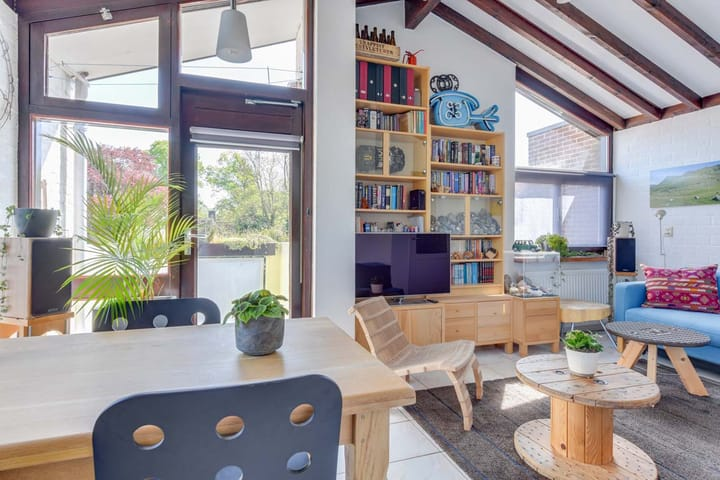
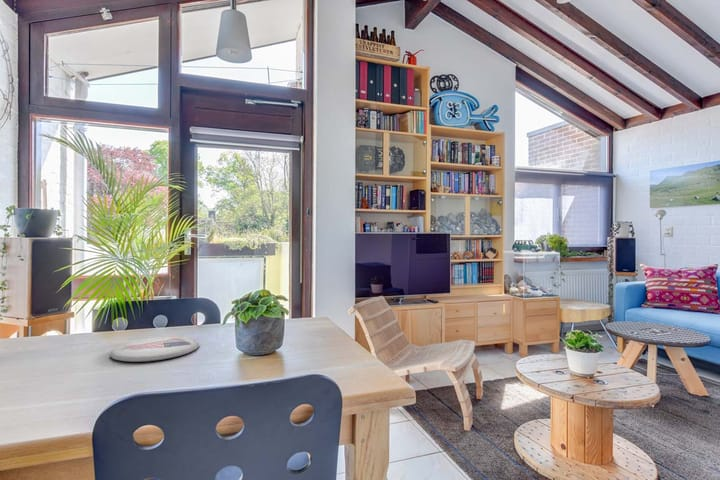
+ plate (156, 347)
